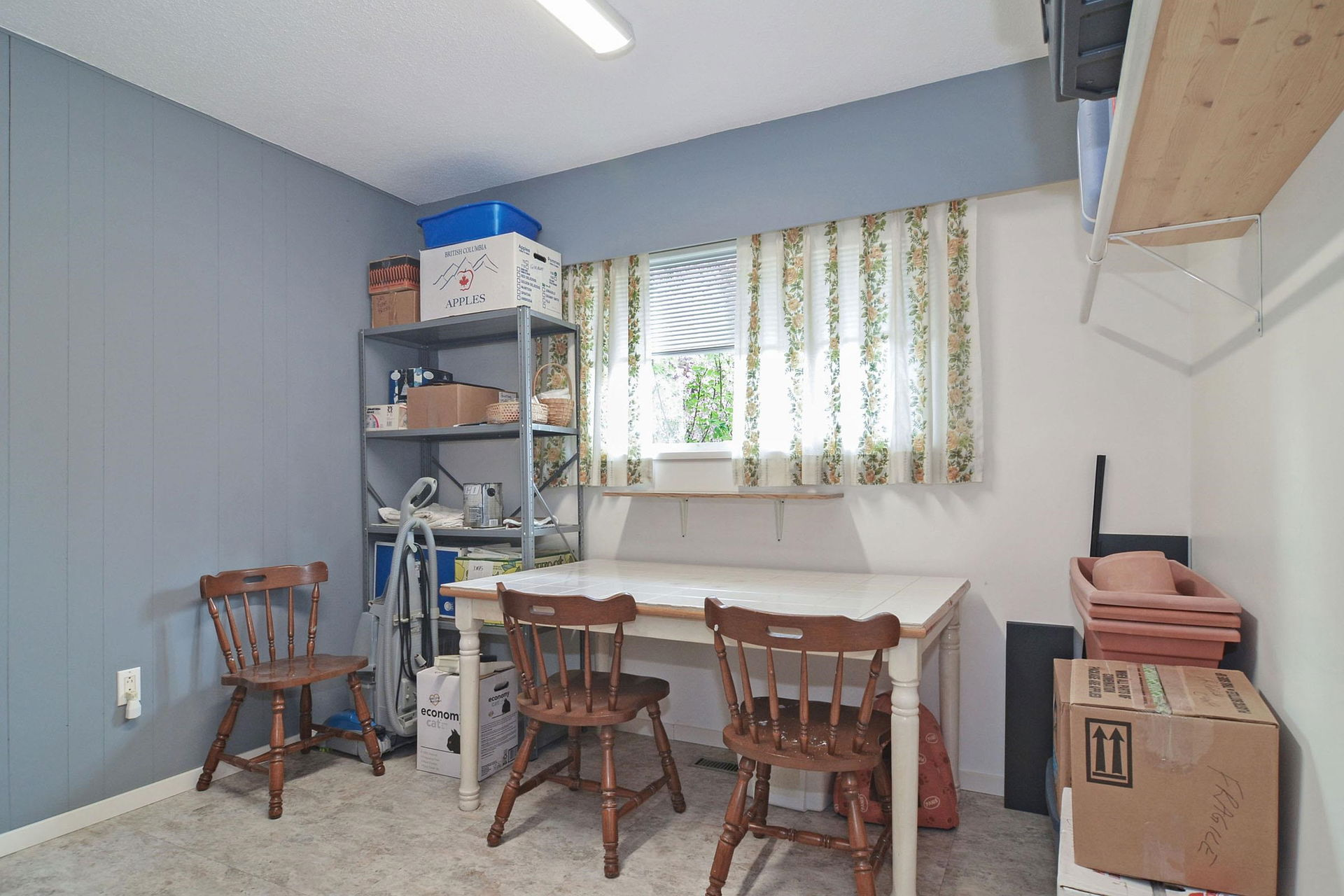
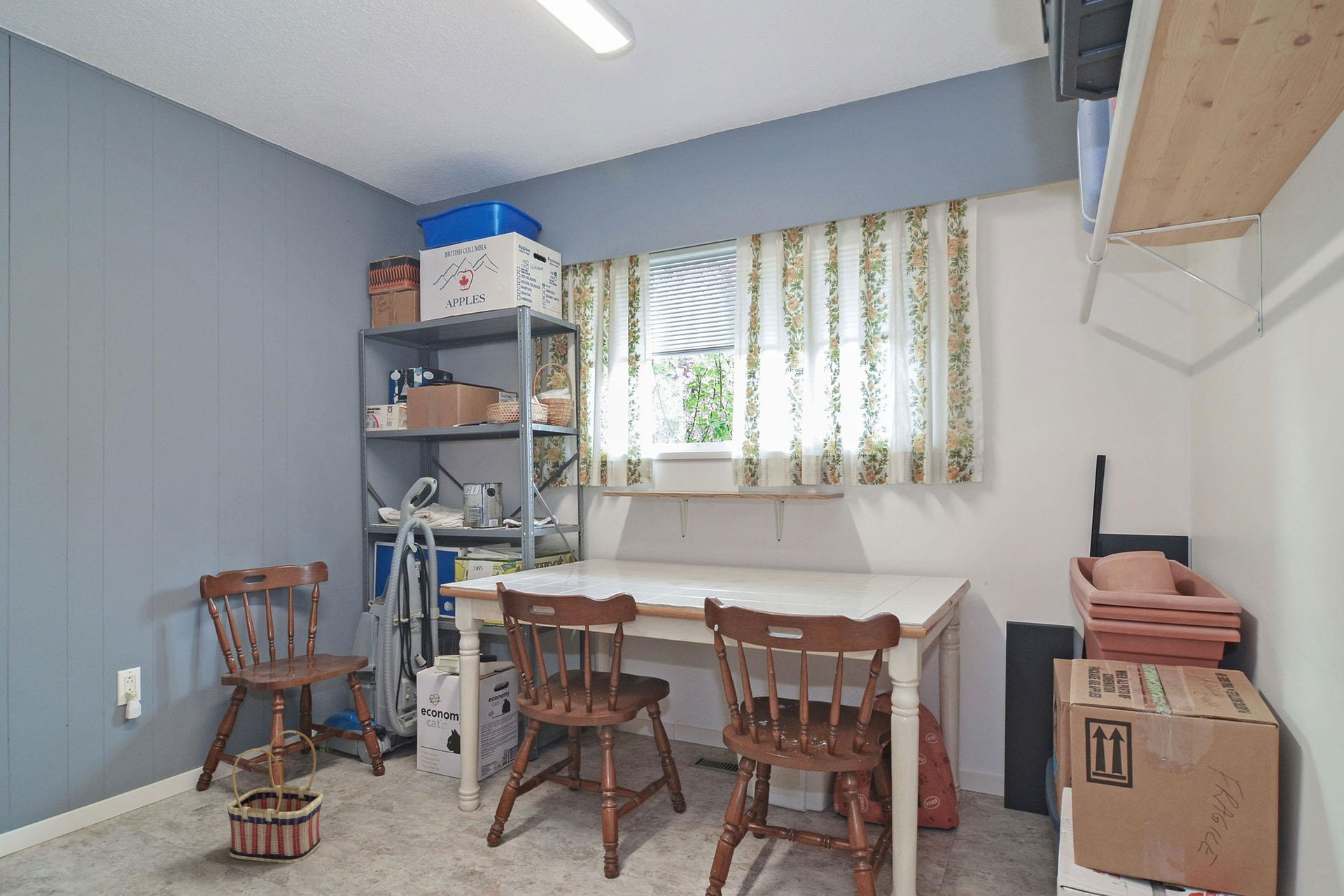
+ basket (276, 794)
